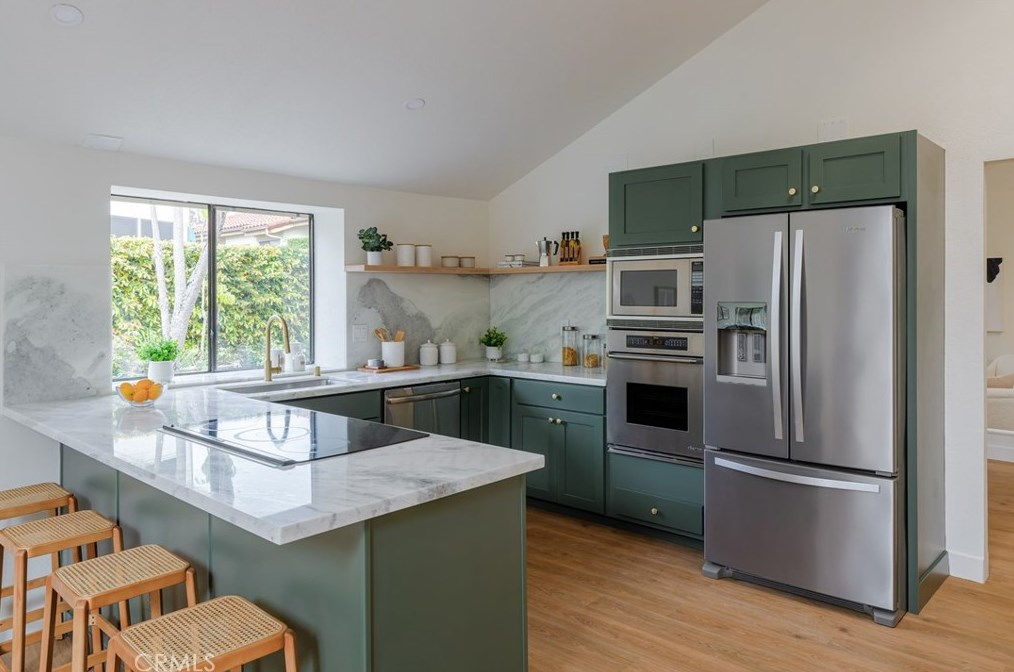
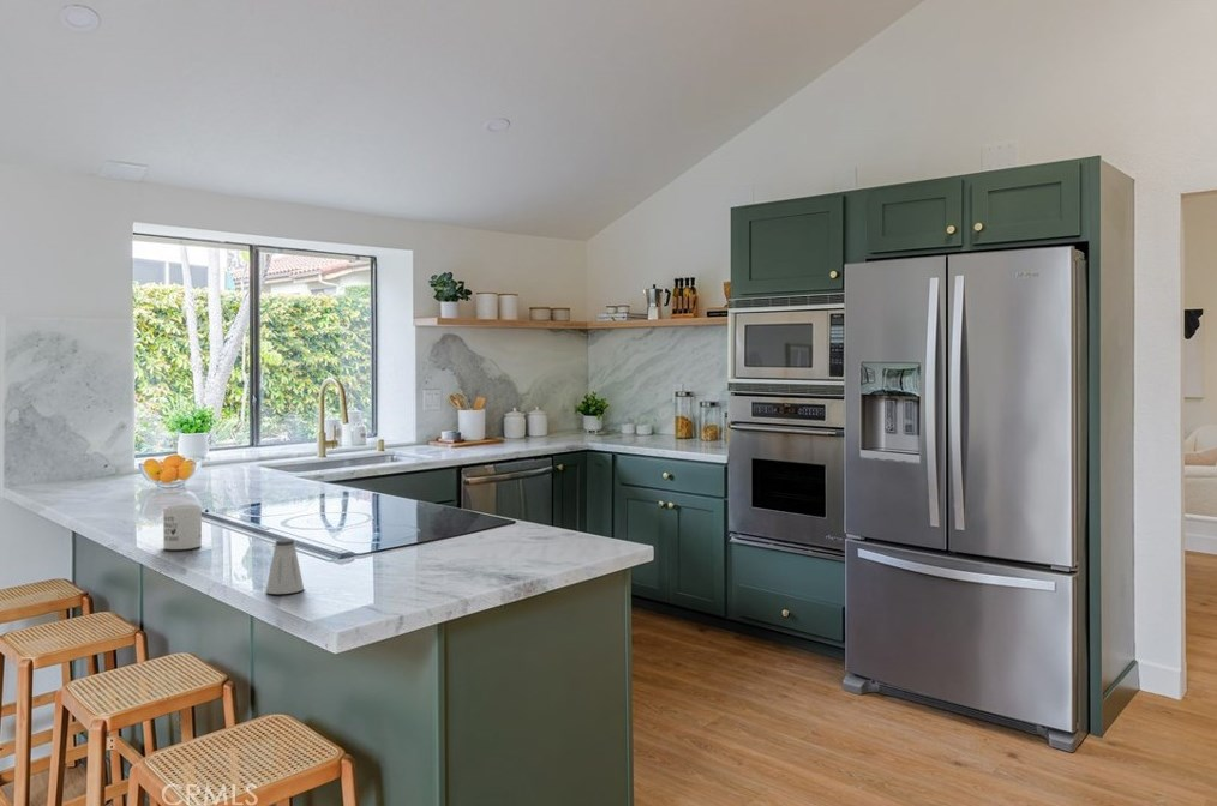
+ mug (179, 525)
+ saltshaker (284, 565)
